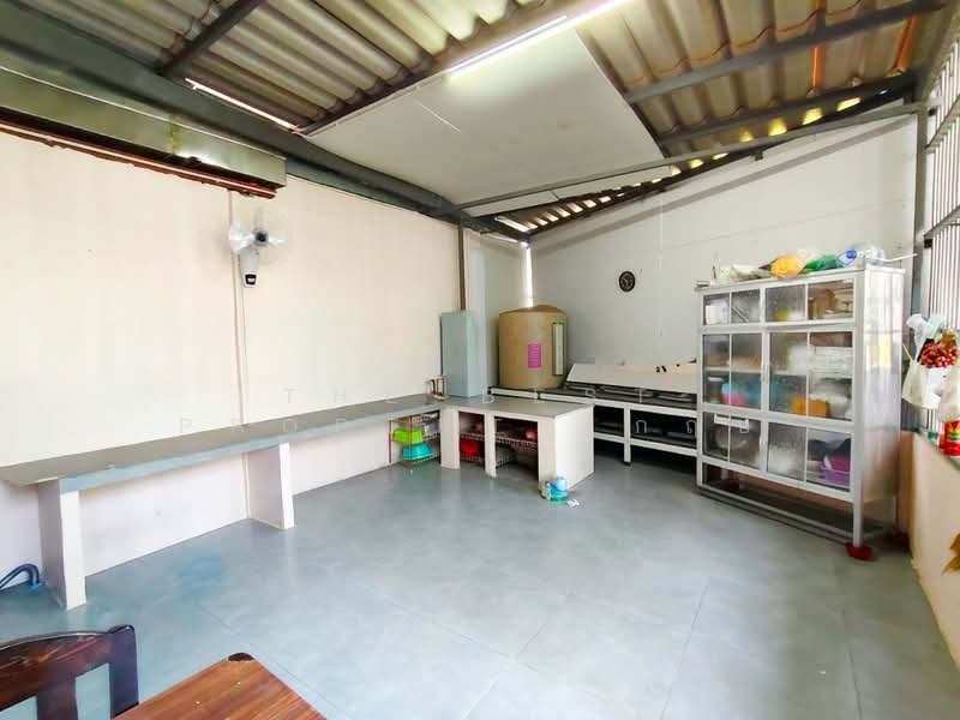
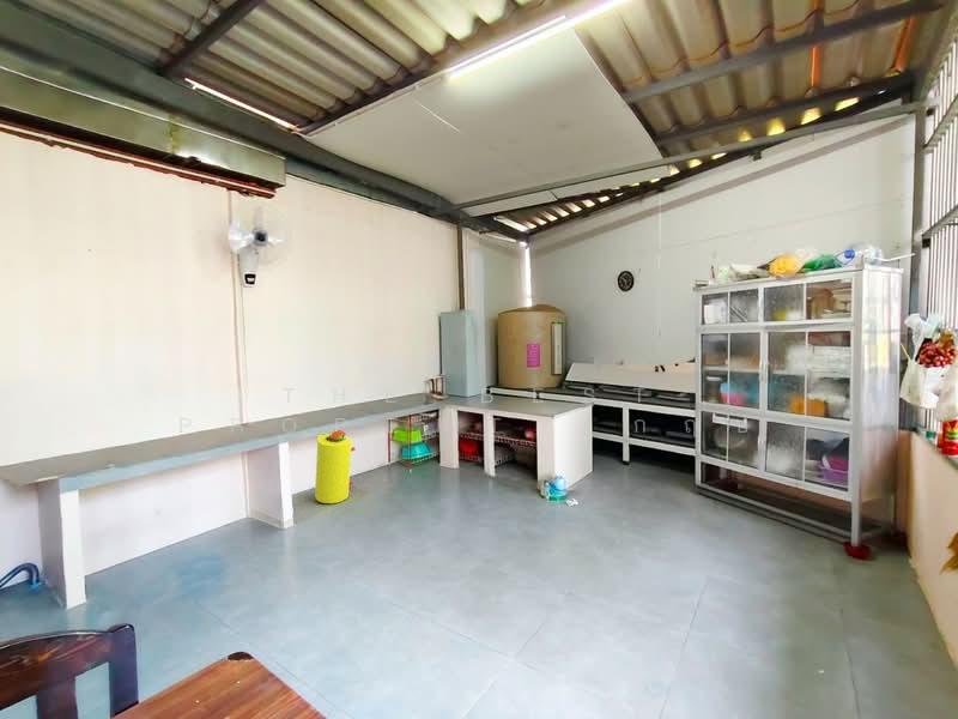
+ trash can (336, 461)
